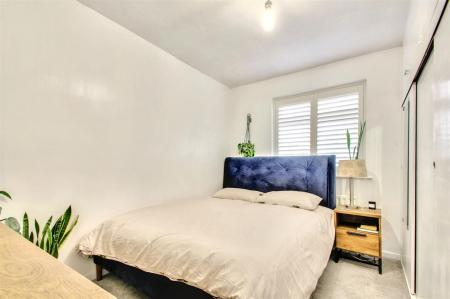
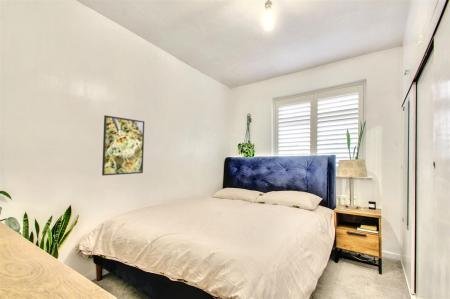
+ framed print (124, 146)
